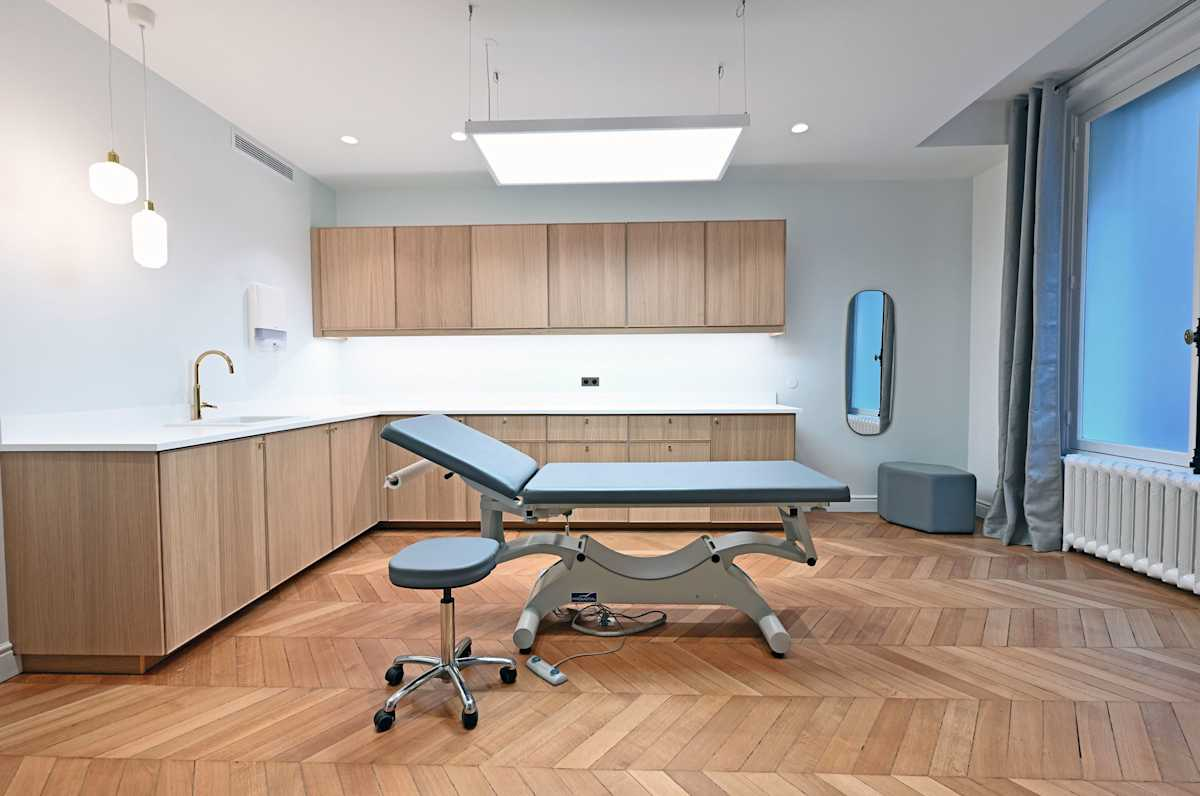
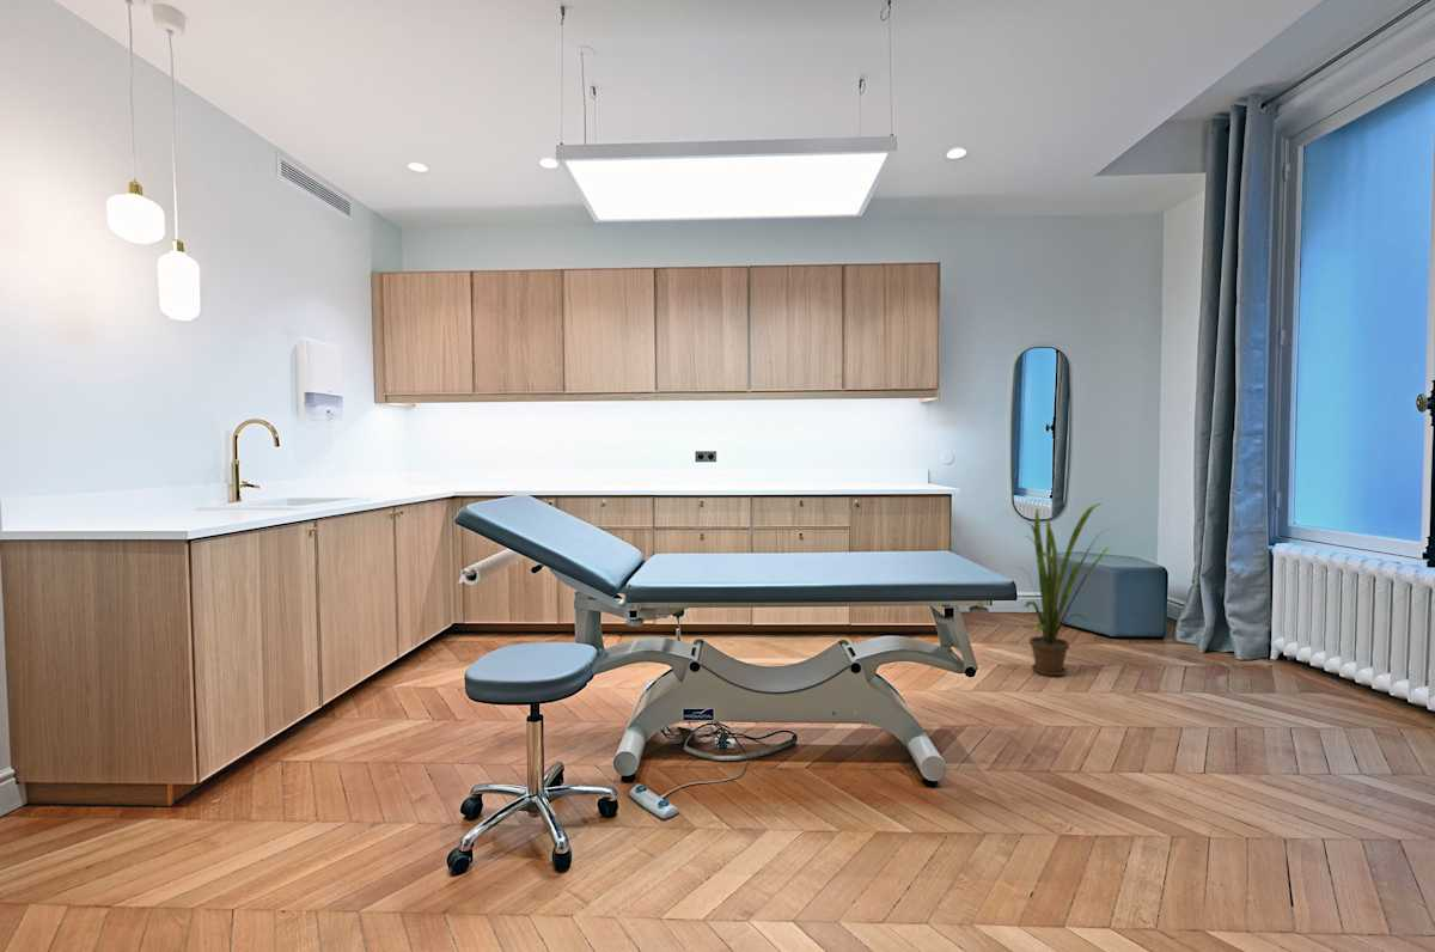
+ house plant (1055, 587)
